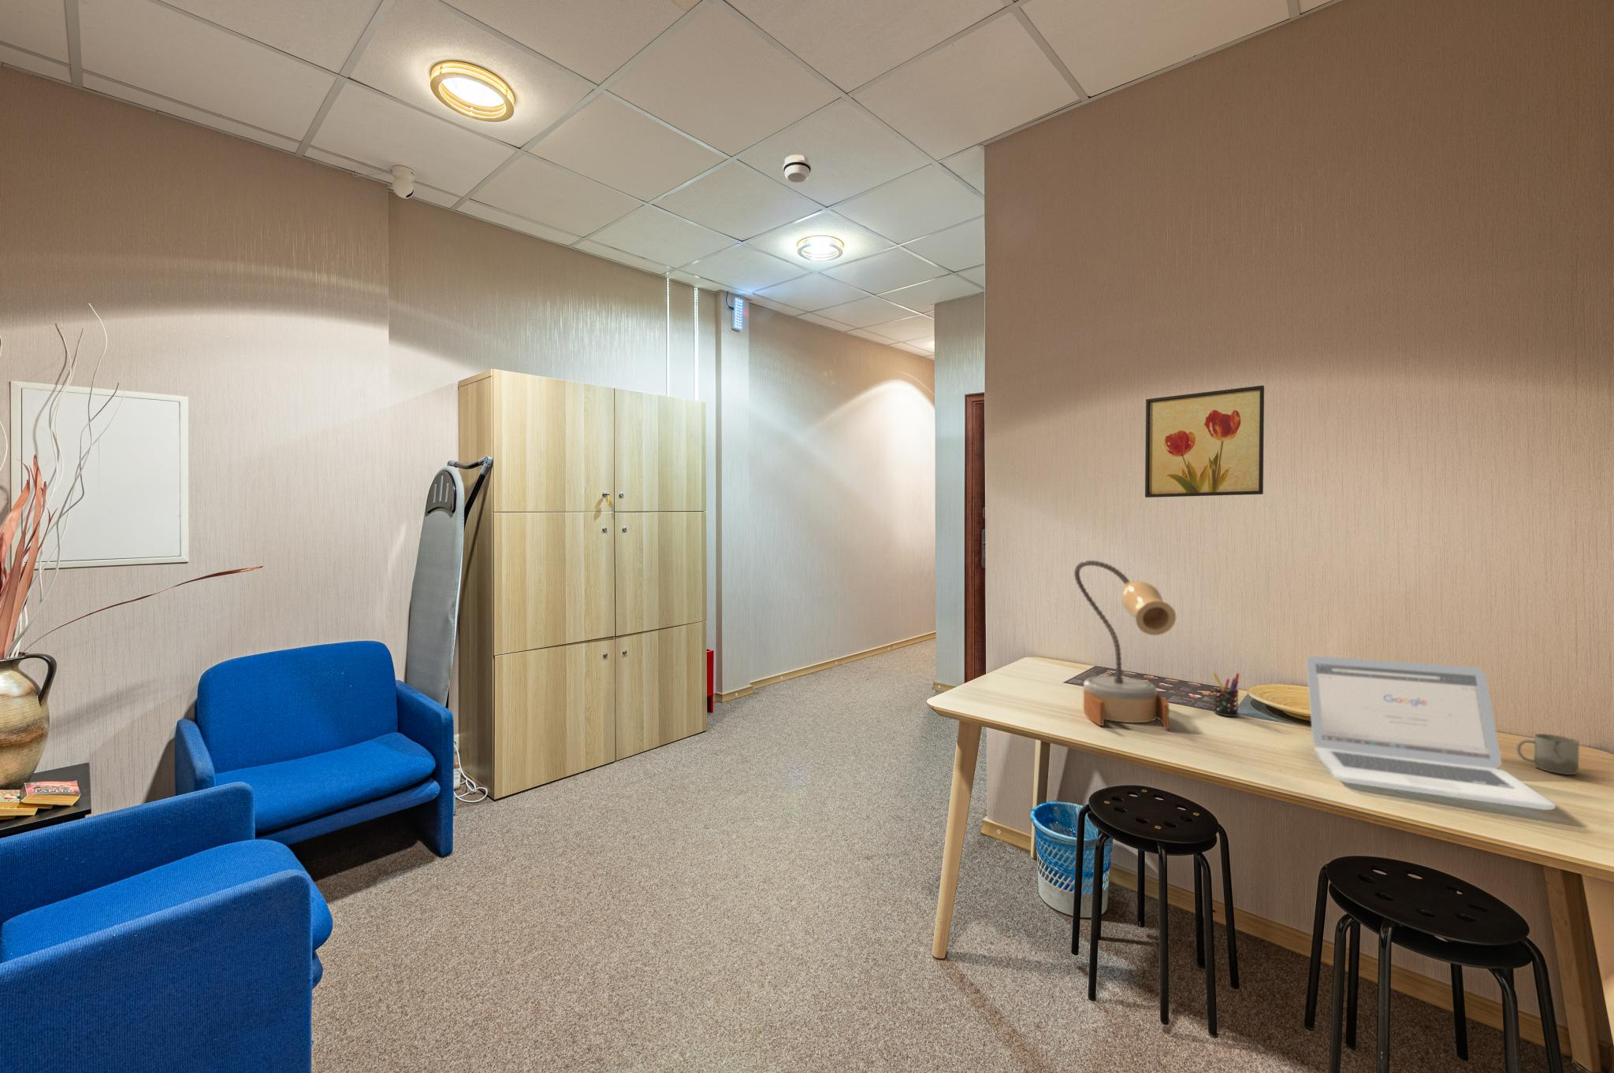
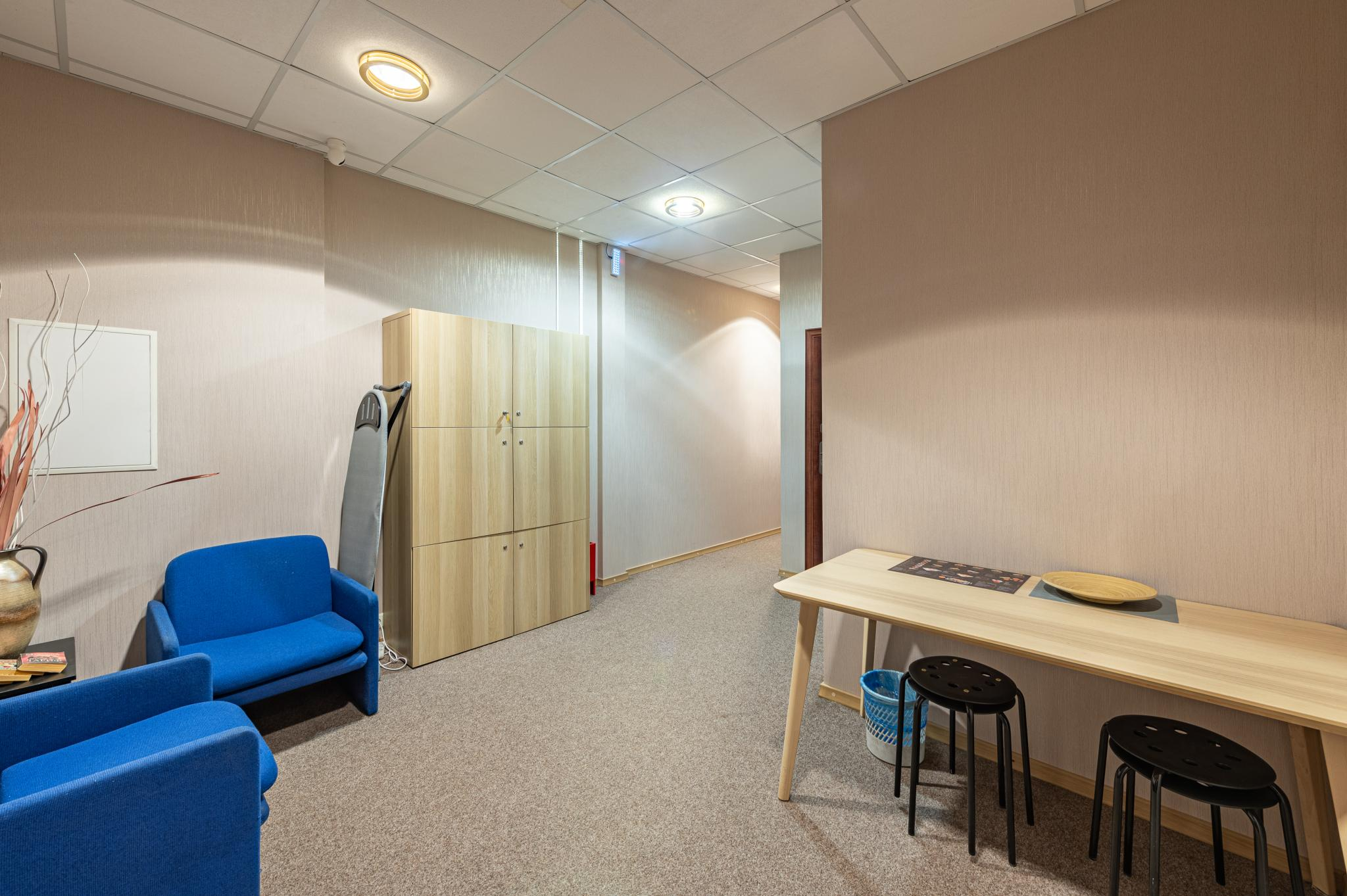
- pen holder (1228, 692)
- laptop (1414, 723)
- table lamp (1118, 641)
- wall art (1202, 444)
- smoke detector (797, 169)
- cup (1546, 752)
